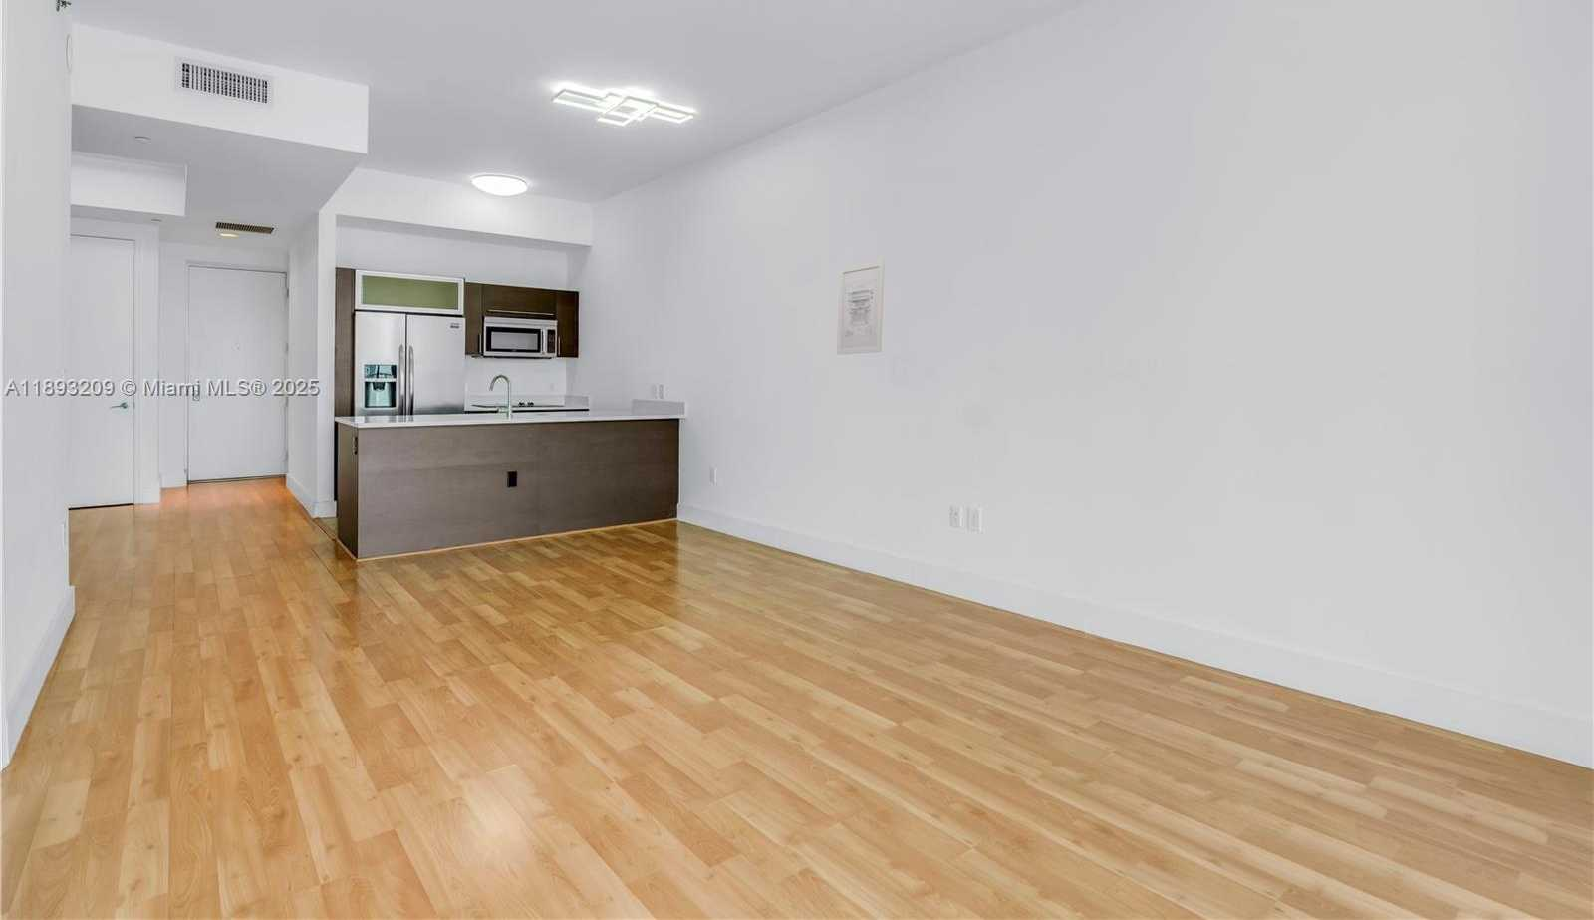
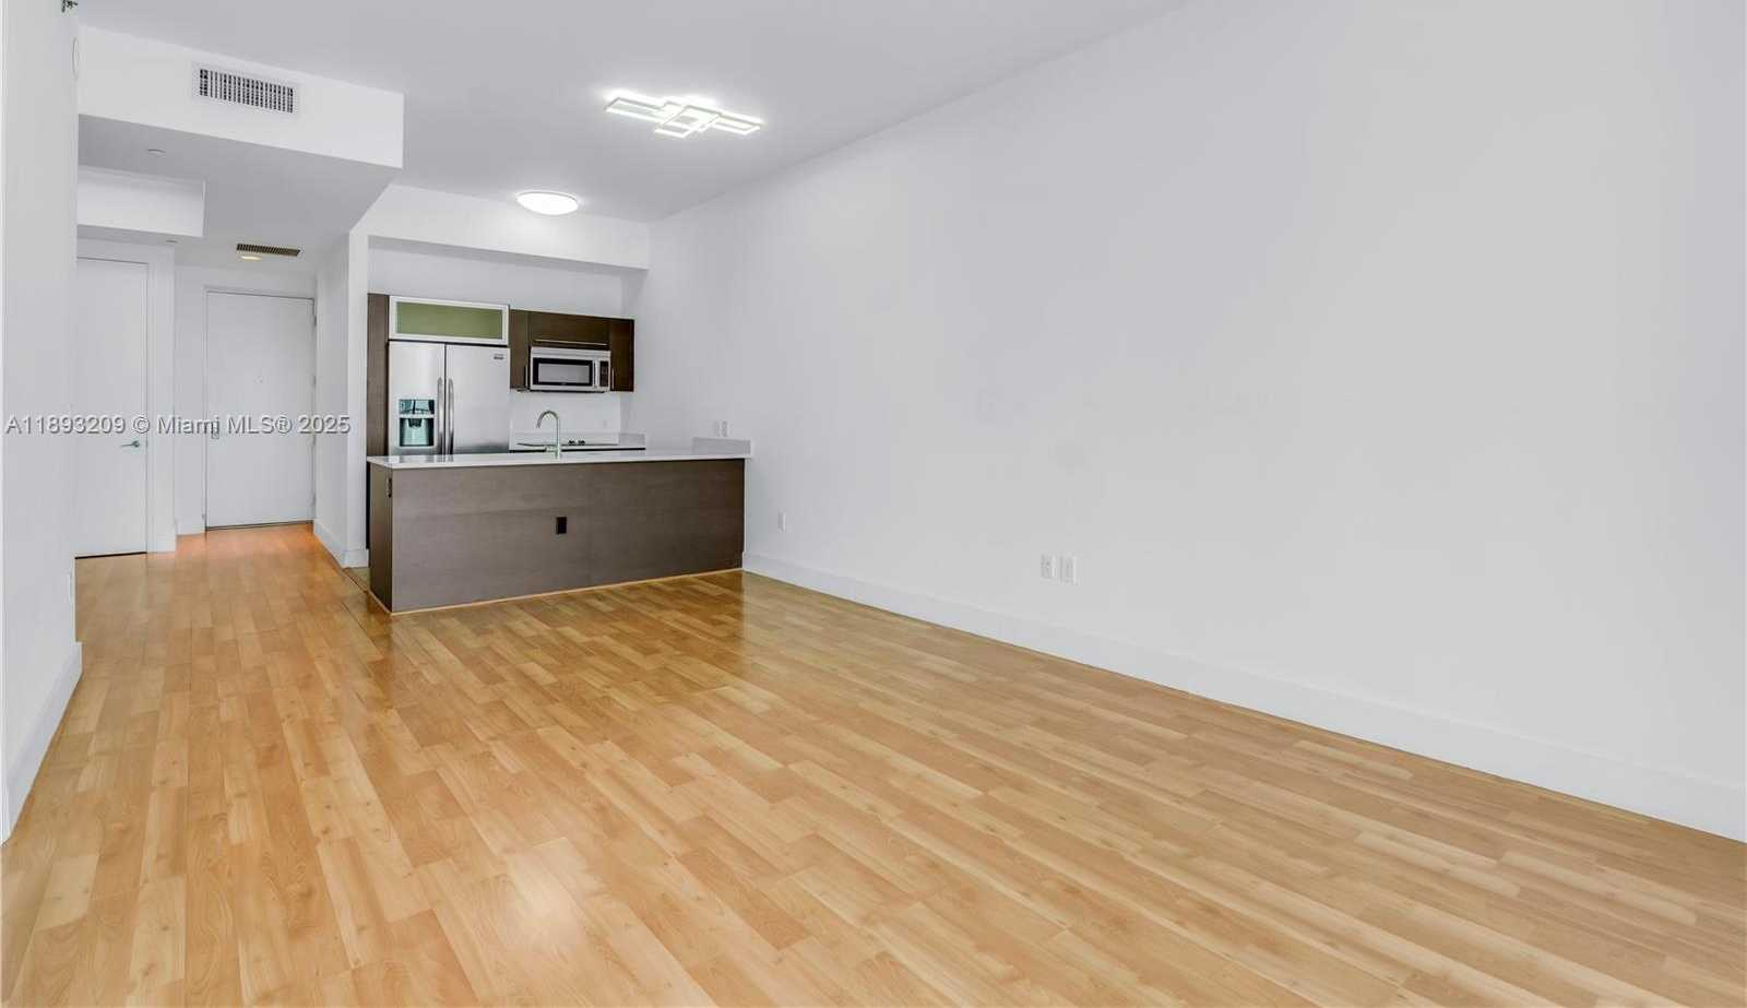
- wall art (859, 309)
